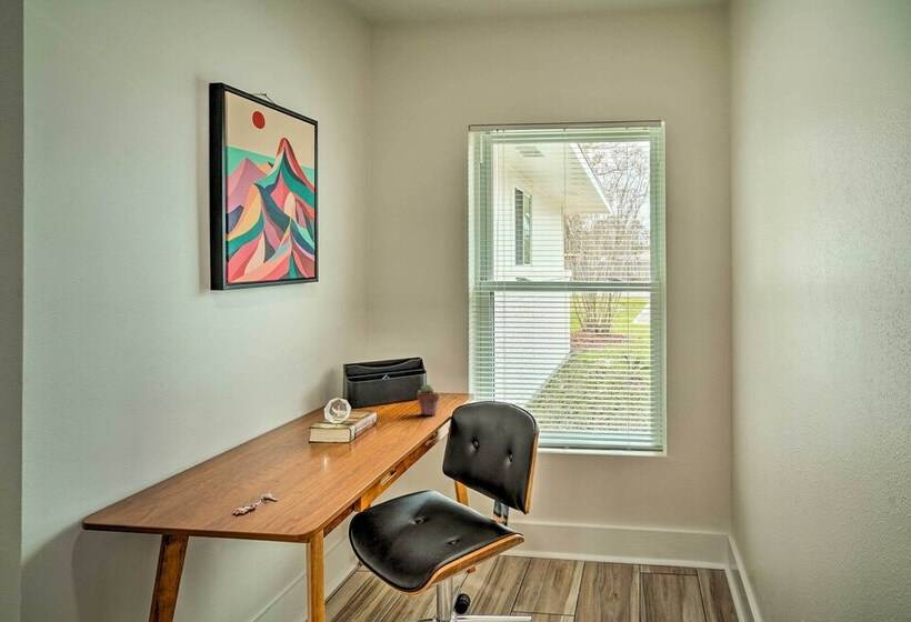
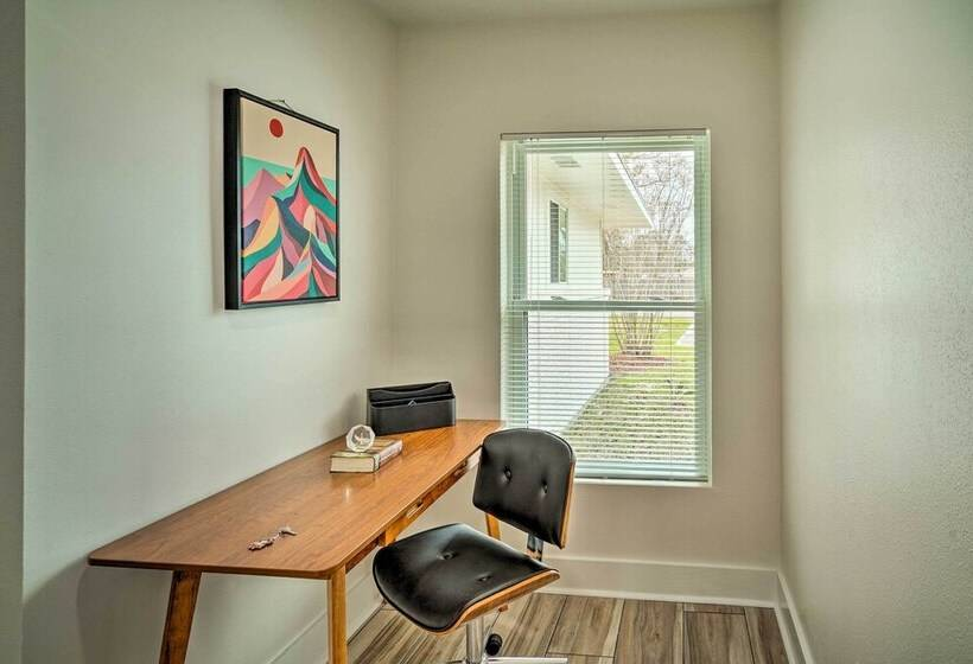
- potted succulent (428, 399)
